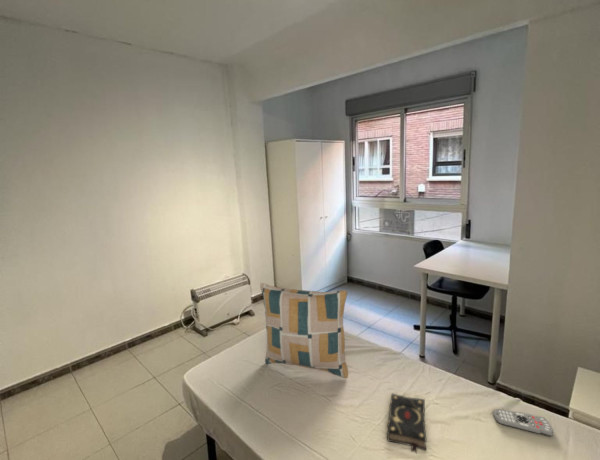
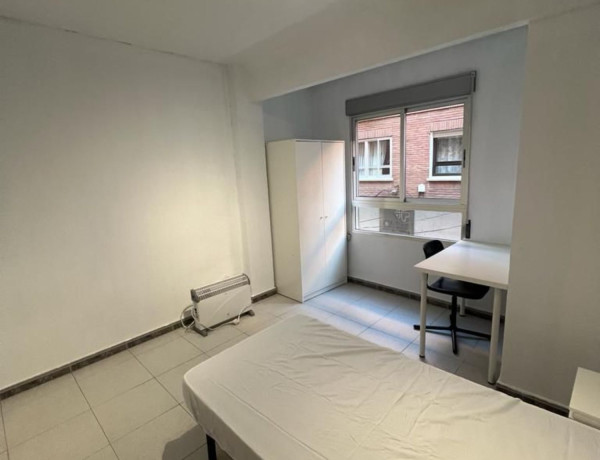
- remote control (521, 421)
- pillow (302, 330)
- book (406, 420)
